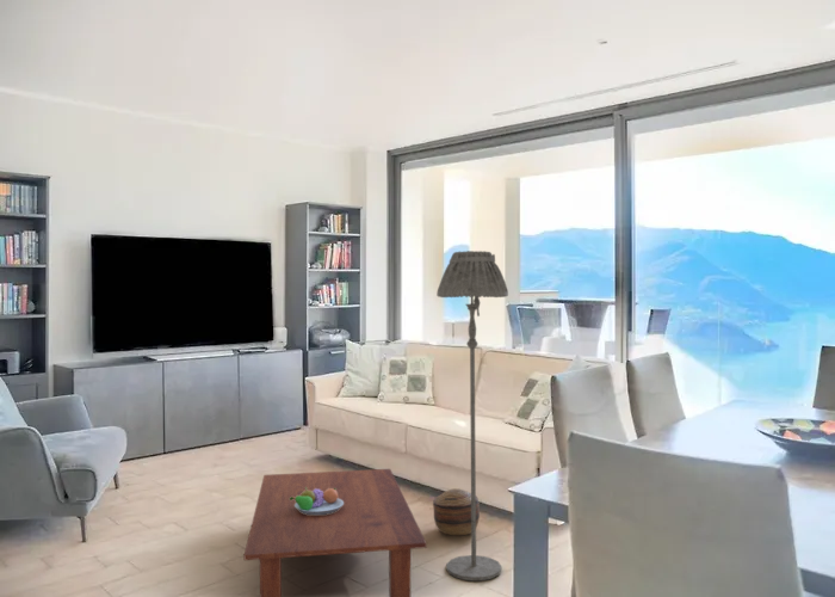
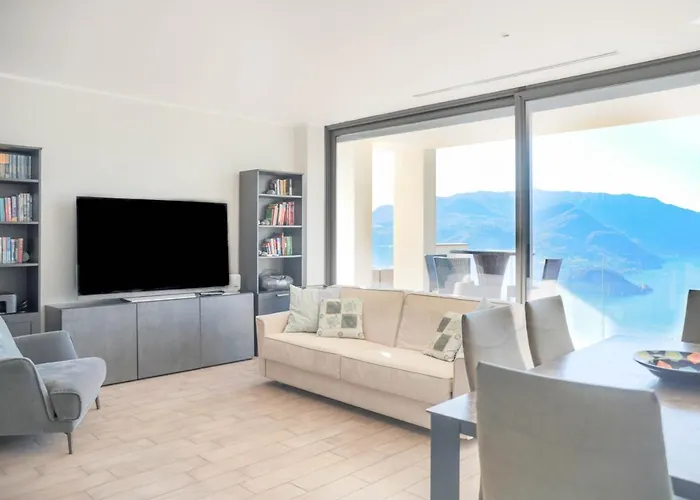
- coffee table (332, 531)
- fruit bowl (316, 498)
- floor lamp (472, 410)
- basket (456, 511)
